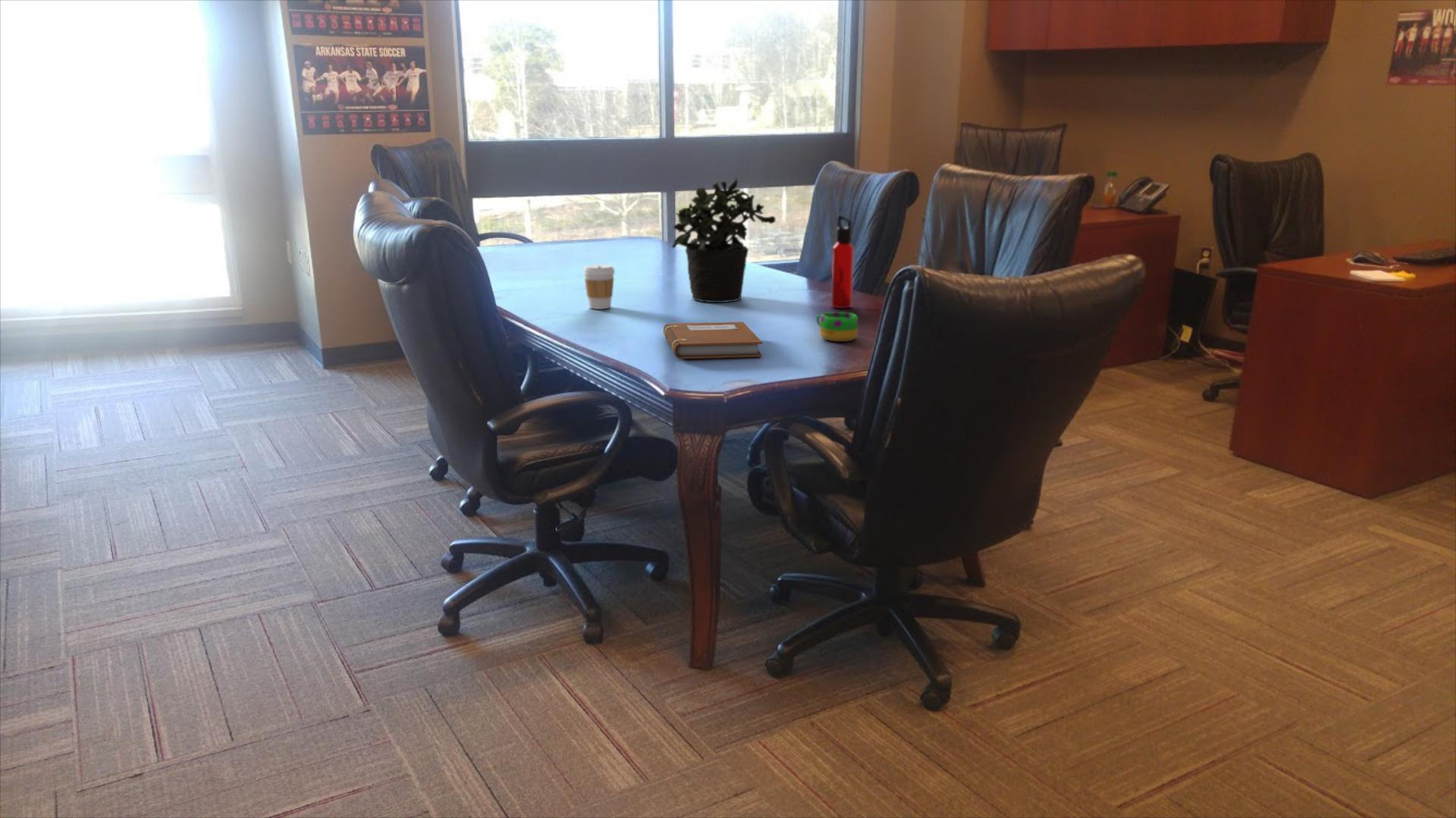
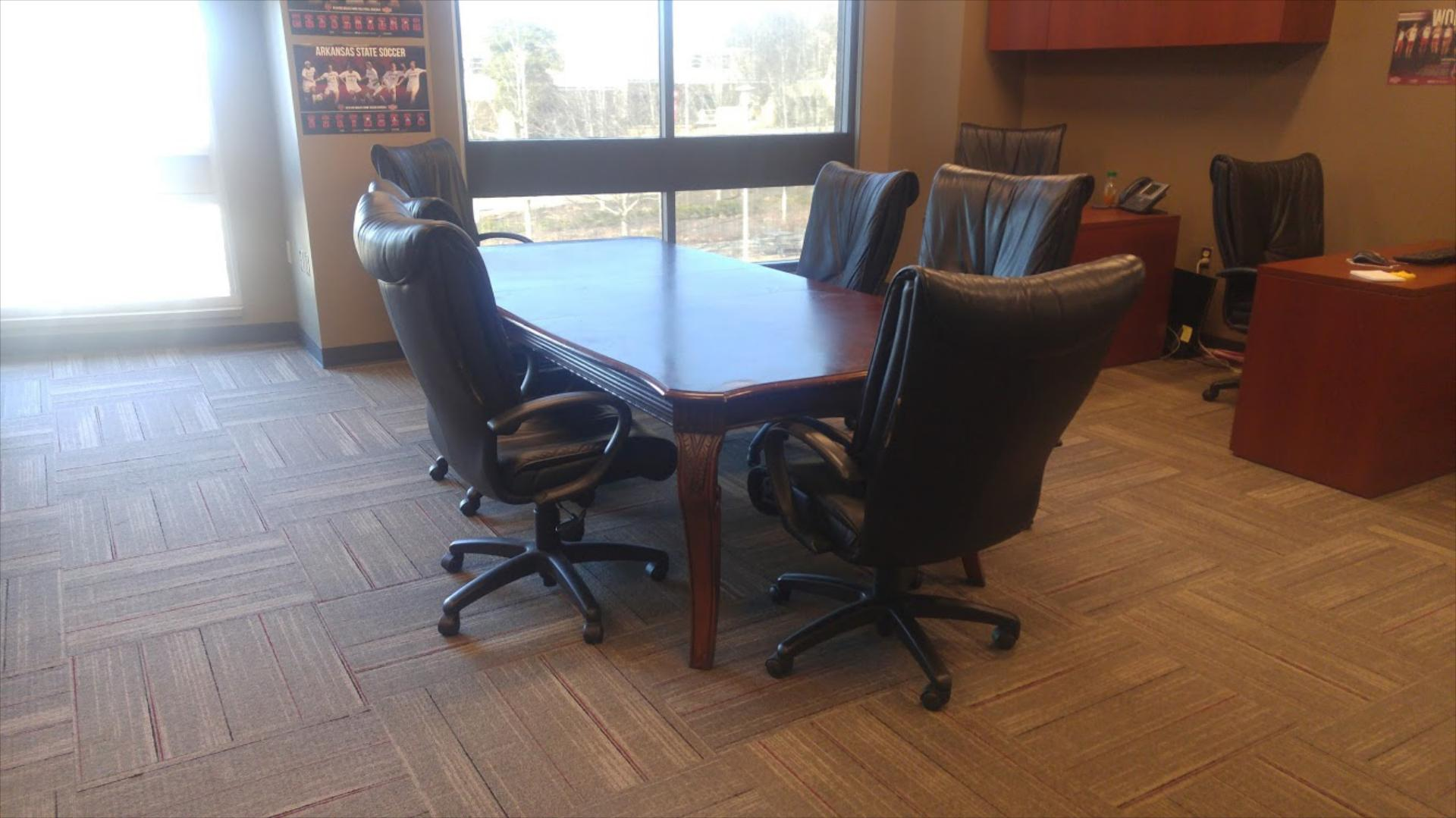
- mug (835, 326)
- potted plant (722, 239)
- coffee cup (599, 286)
- water bottle (843, 261)
- notebook (710, 338)
